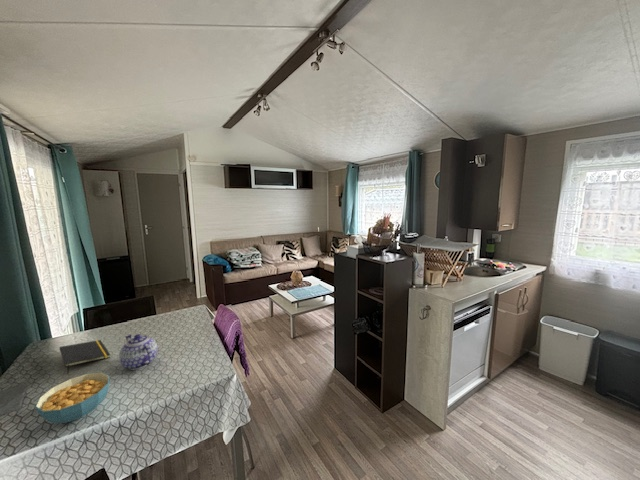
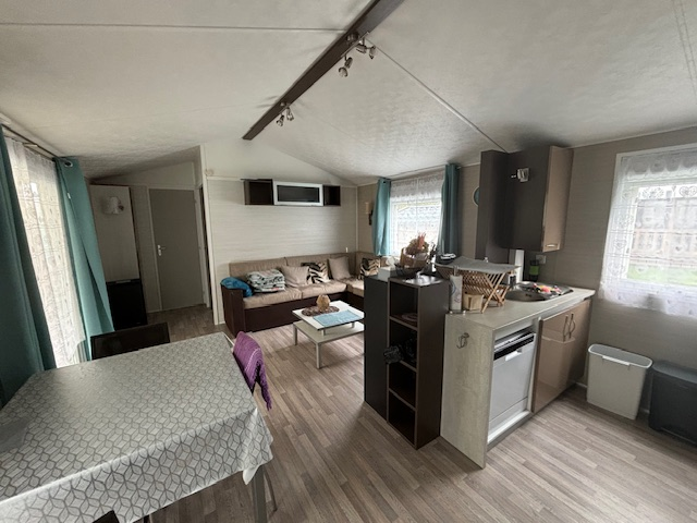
- teapot (138, 349)
- notepad (84, 352)
- cereal bowl (77, 401)
